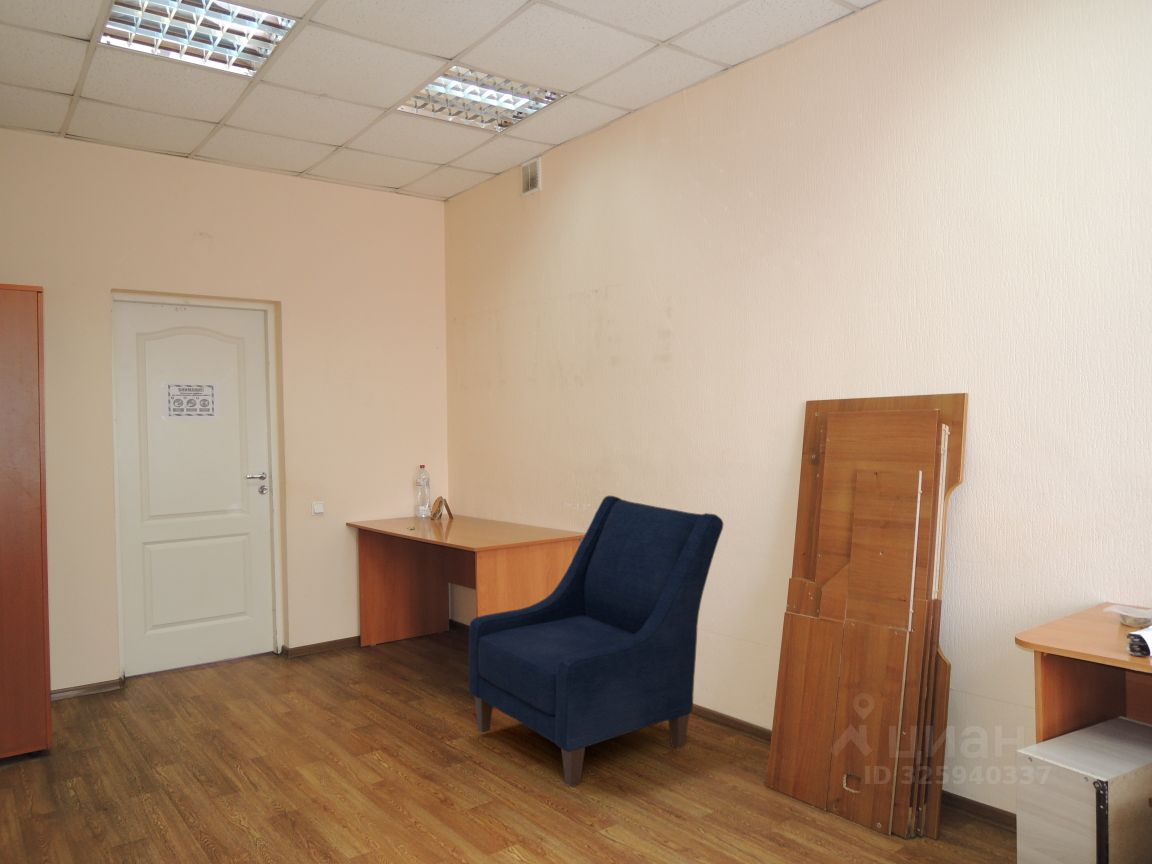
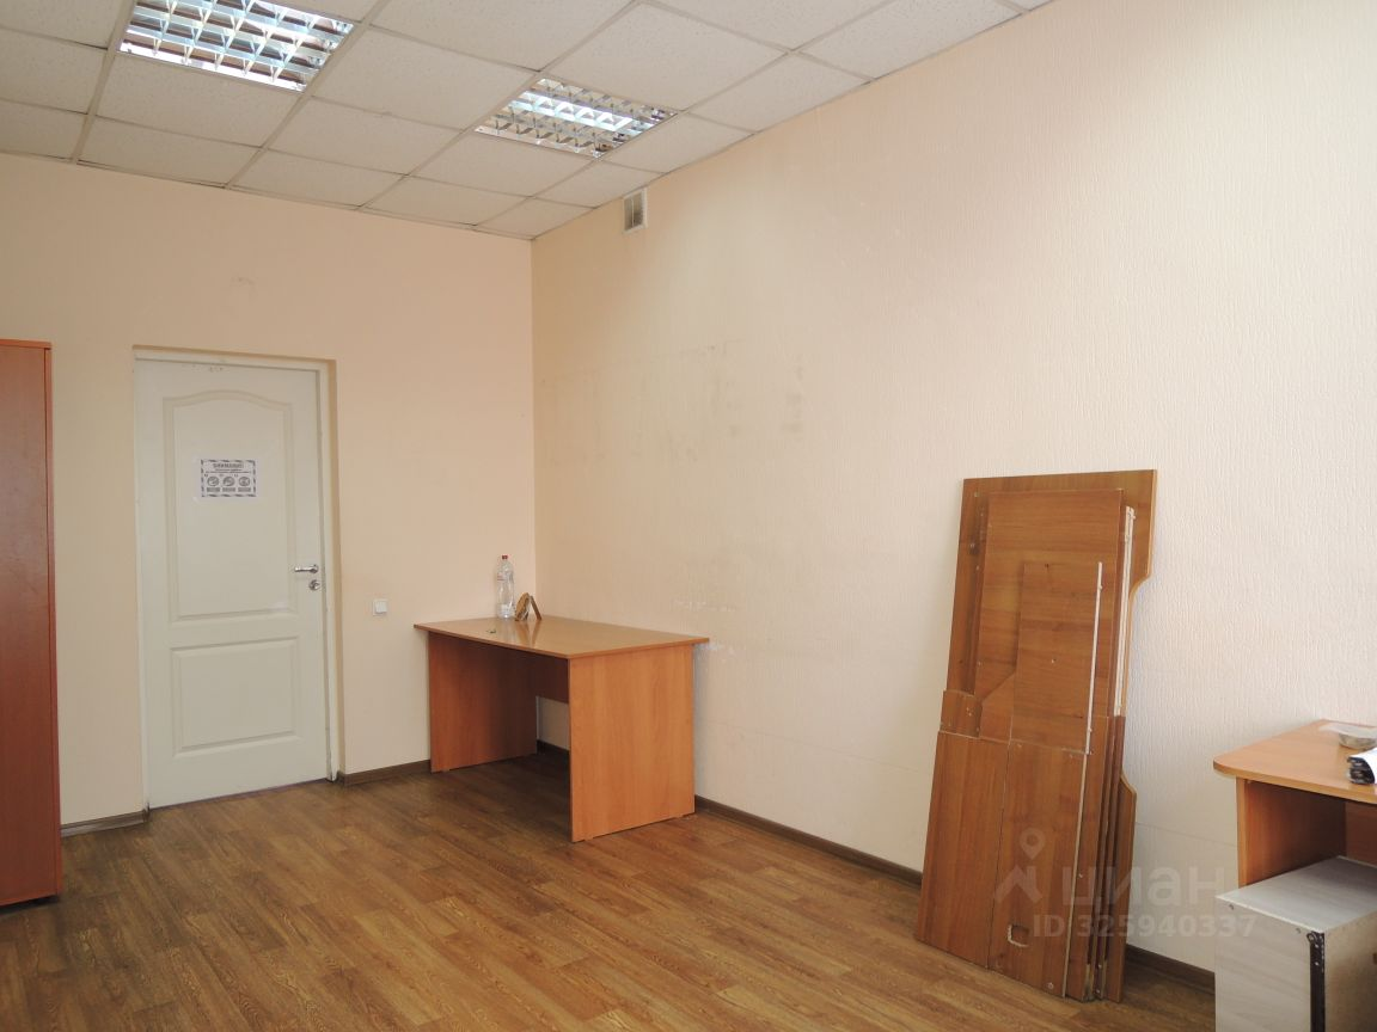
- chair (592, 624)
